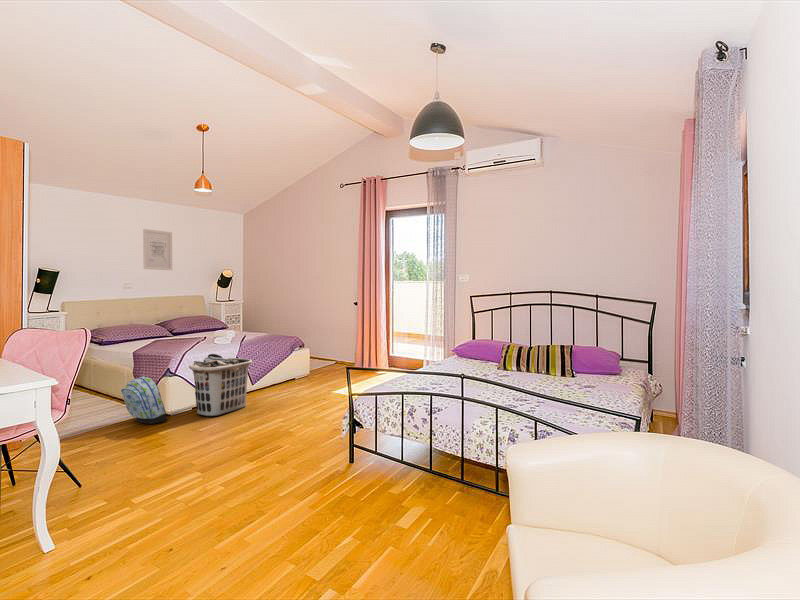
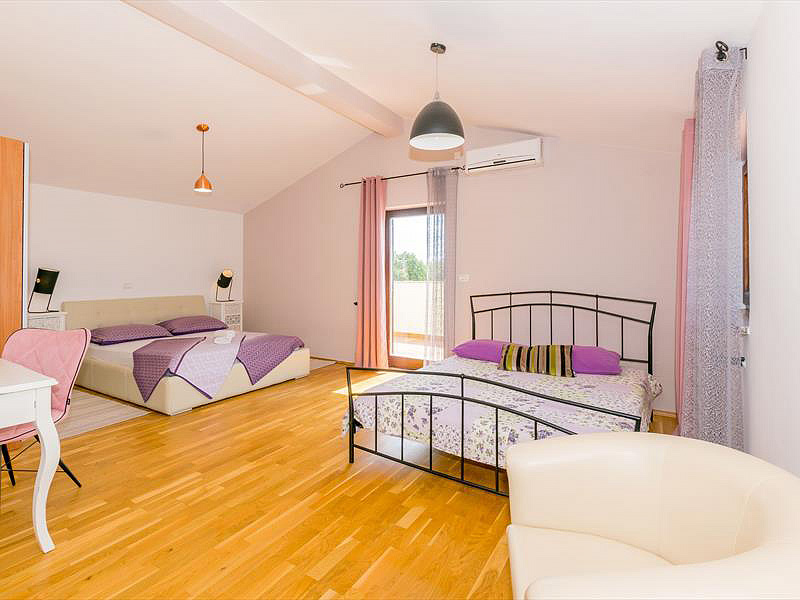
- backpack (143, 399)
- clothes hamper (221, 381)
- wall art (158, 250)
